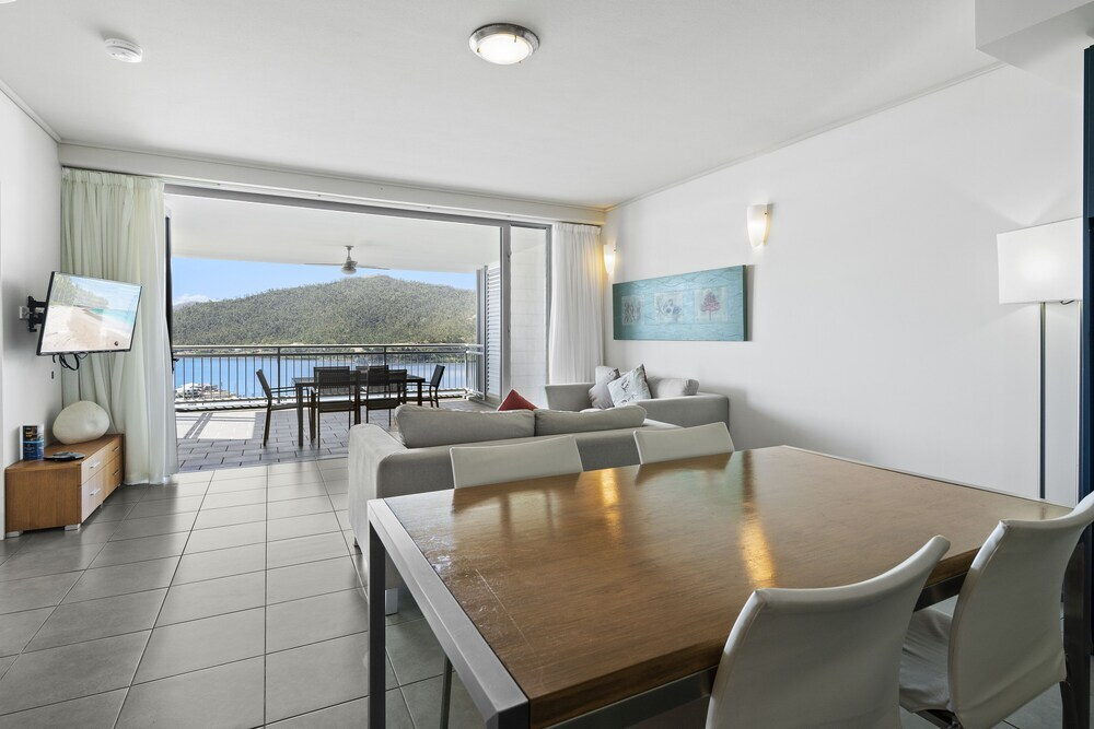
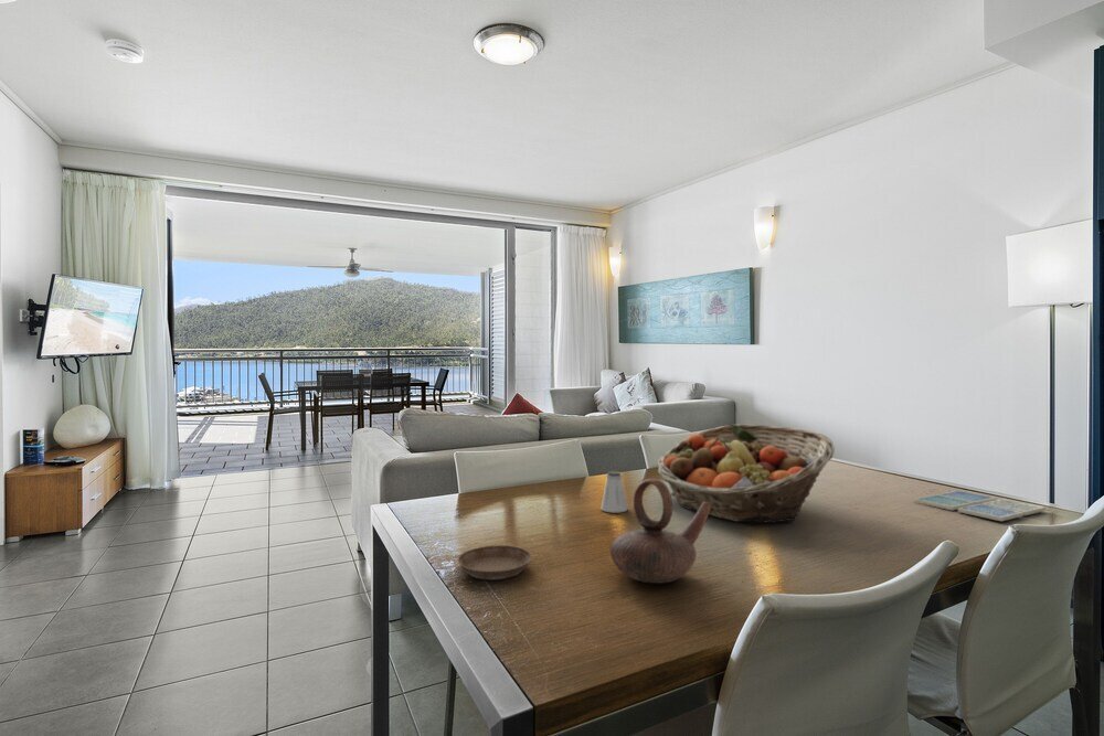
+ saltshaker (614, 490)
+ teapot (665, 525)
+ drink coaster (977, 504)
+ saucer (495, 563)
+ fruit basket (740, 468)
